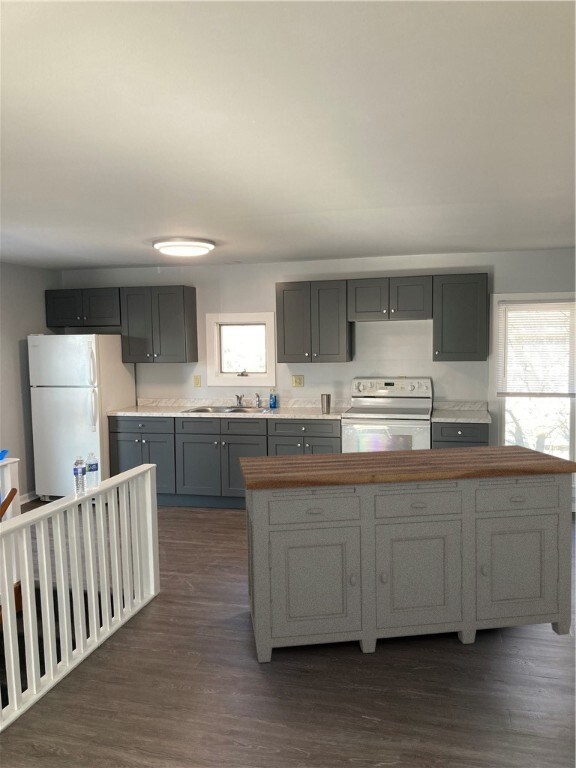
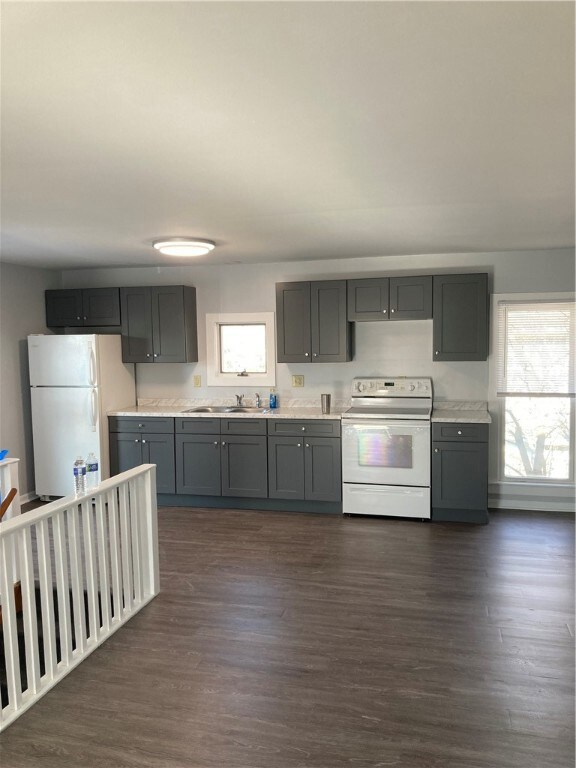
- kitchen island (400, 542)
